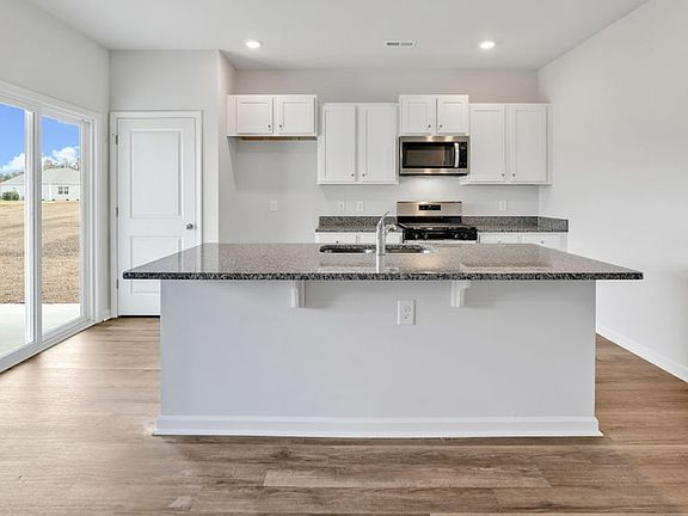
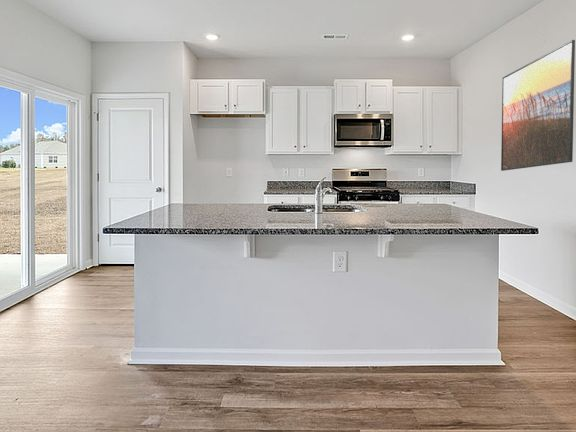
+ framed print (532, 114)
